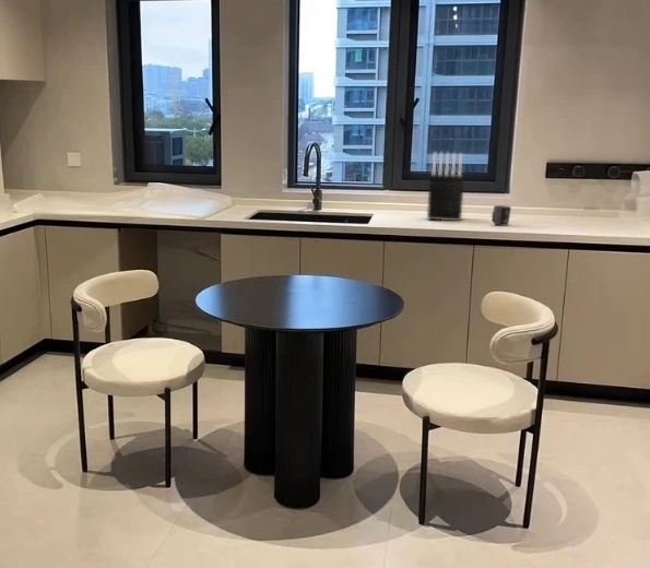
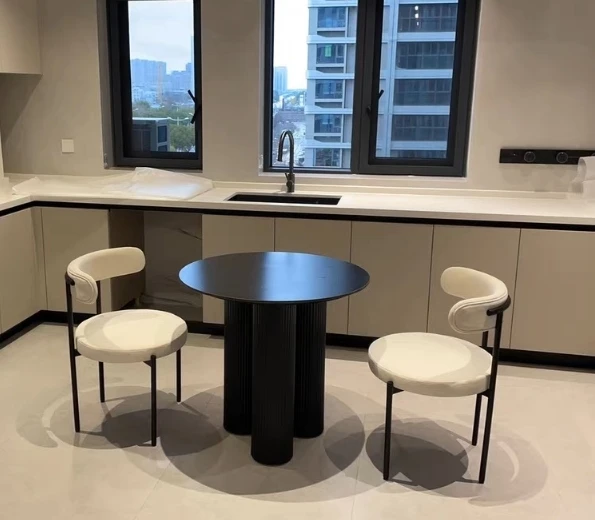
- mug (499, 215)
- knife block (446, 186)
